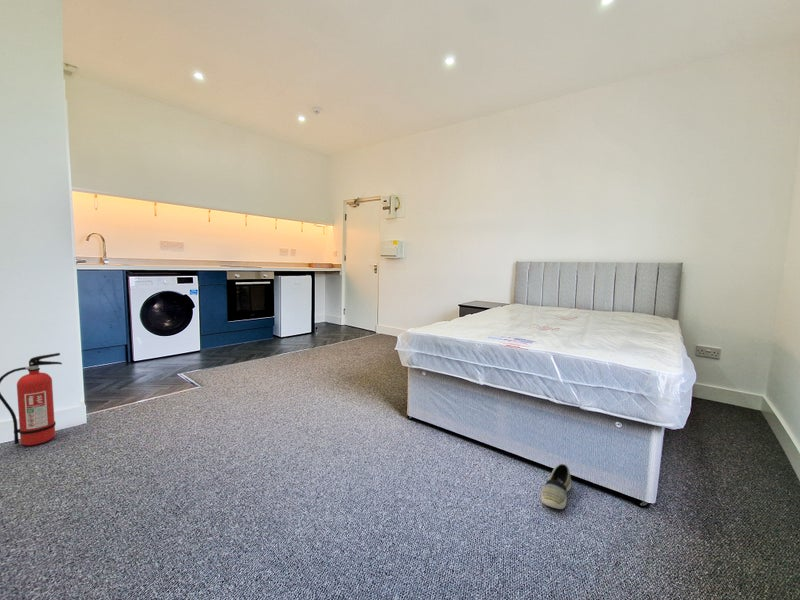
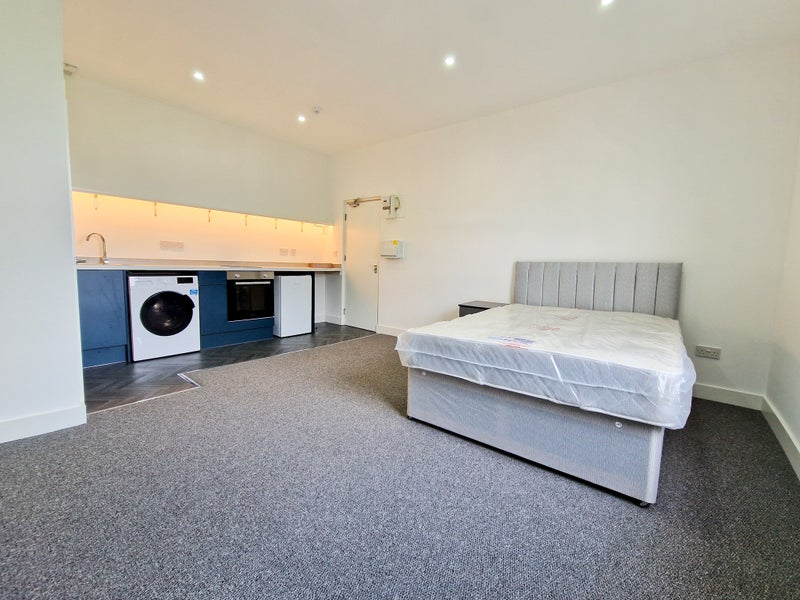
- fire extinguisher (31, 399)
- shoe (557, 484)
